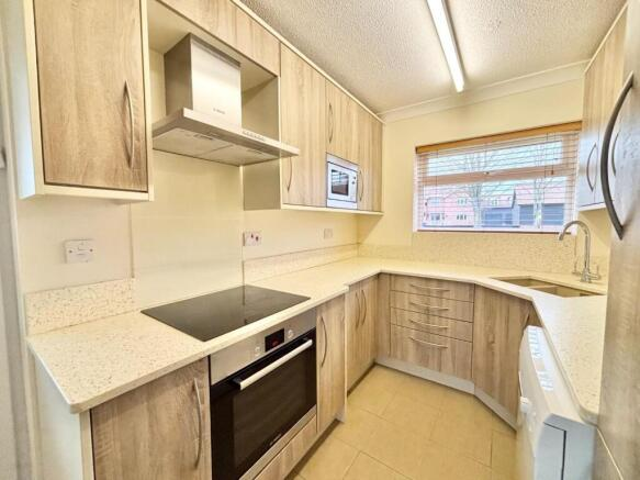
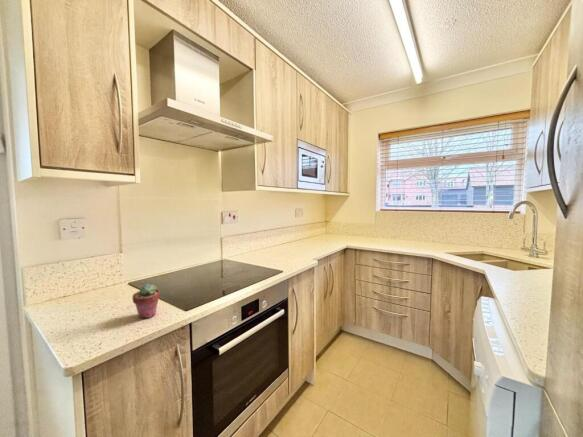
+ potted succulent (146, 299)
